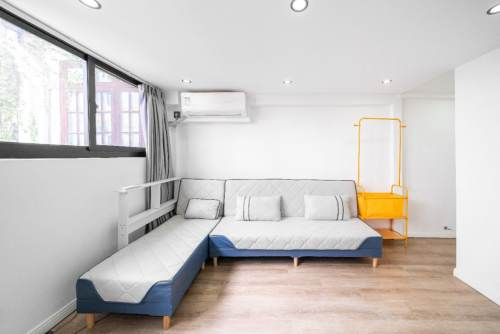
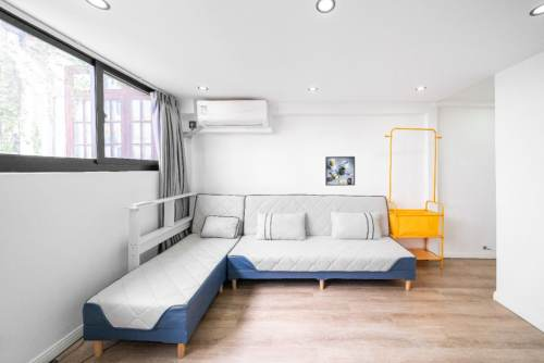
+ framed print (339, 171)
